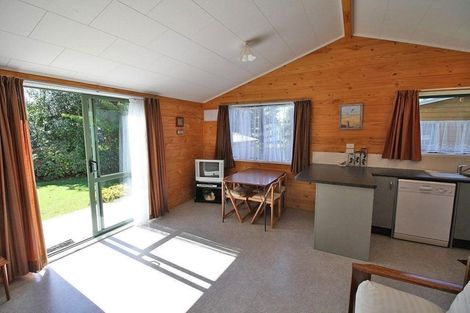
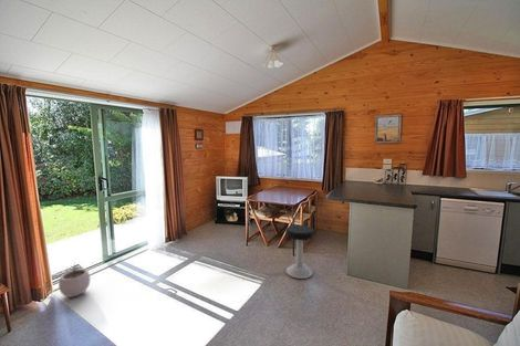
+ plant pot (74, 279)
+ stool (299, 250)
